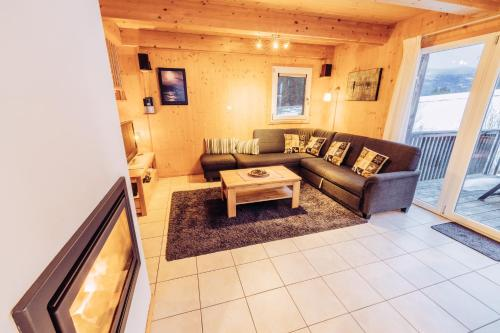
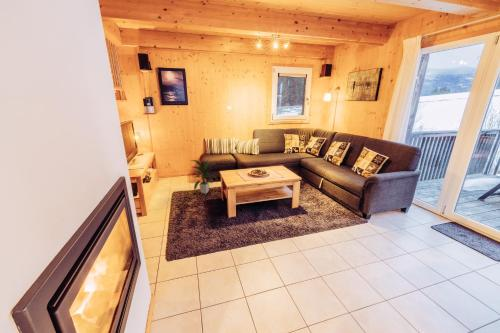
+ indoor plant (202, 175)
